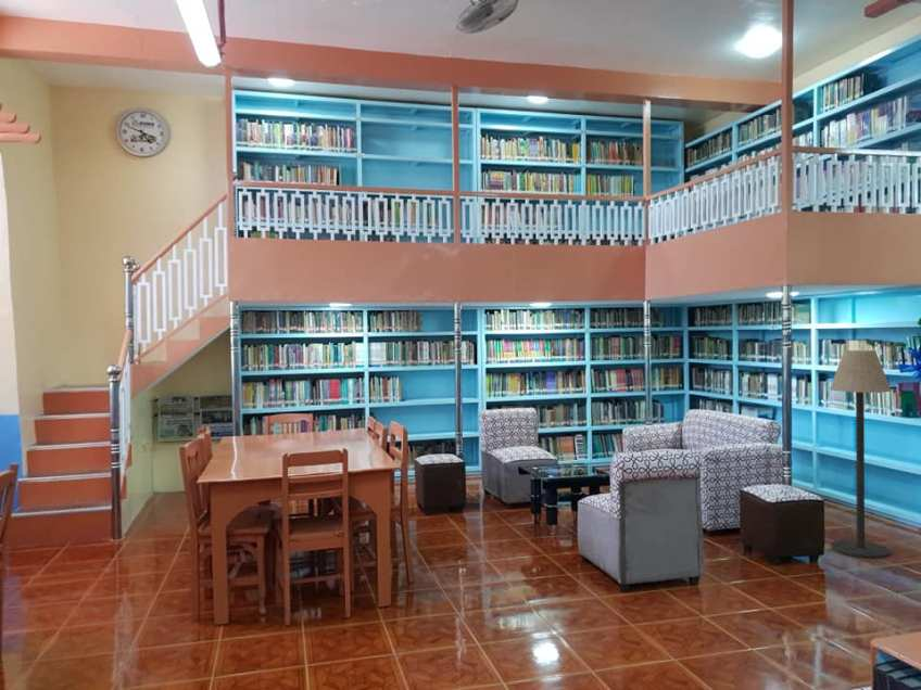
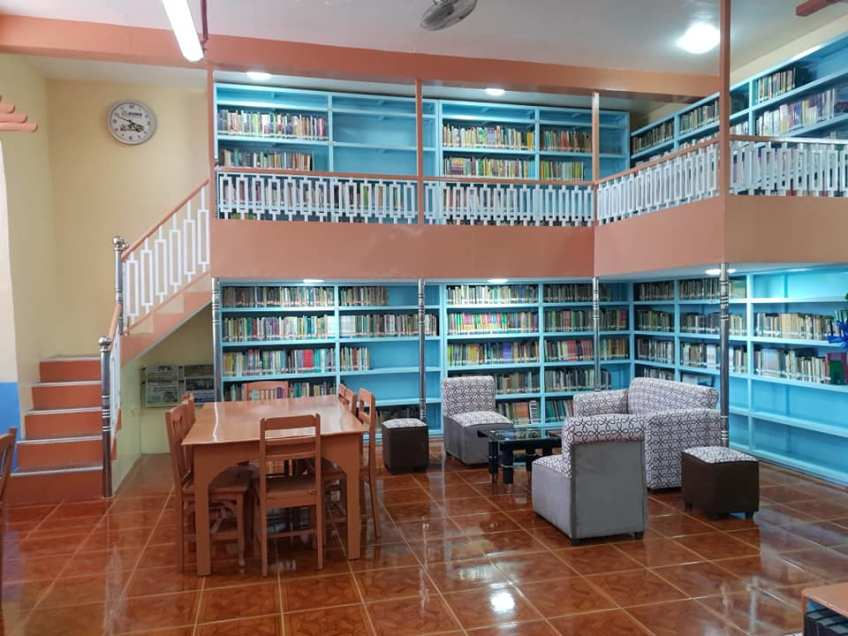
- floor lamp (860, 450)
